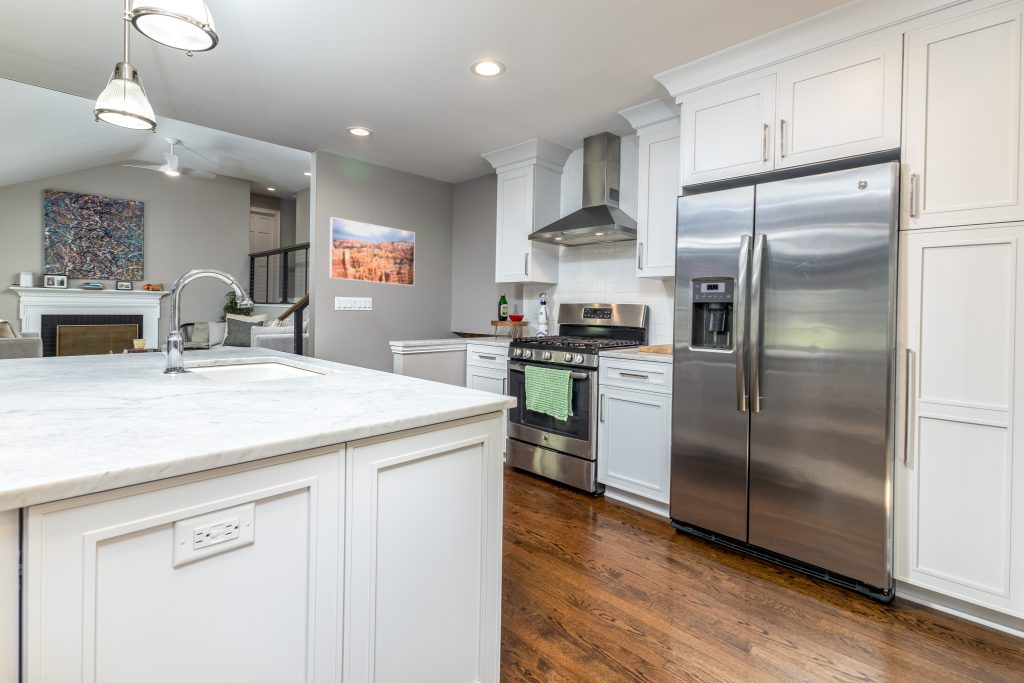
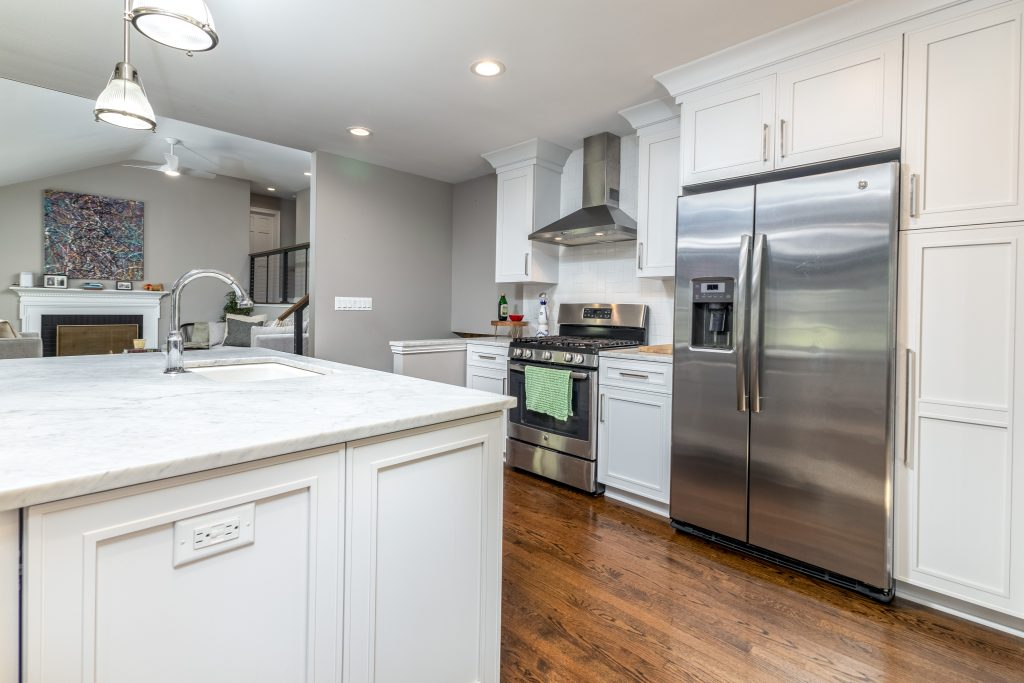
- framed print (374, 253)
